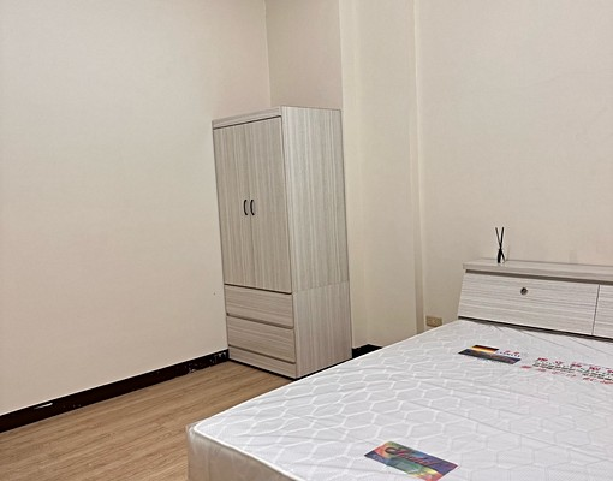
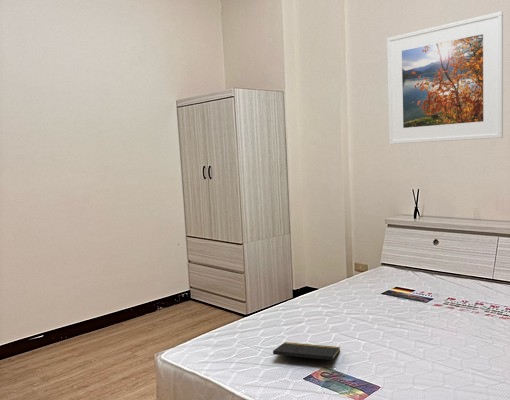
+ notepad (307, 350)
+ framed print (440, 84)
